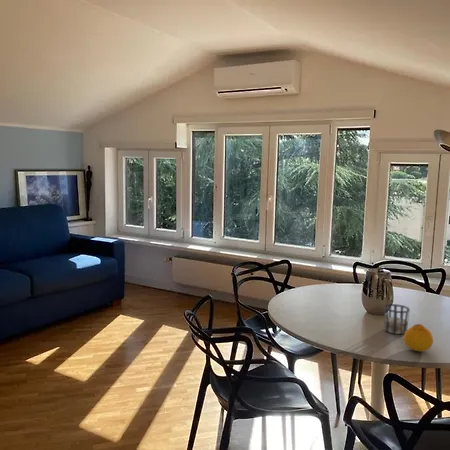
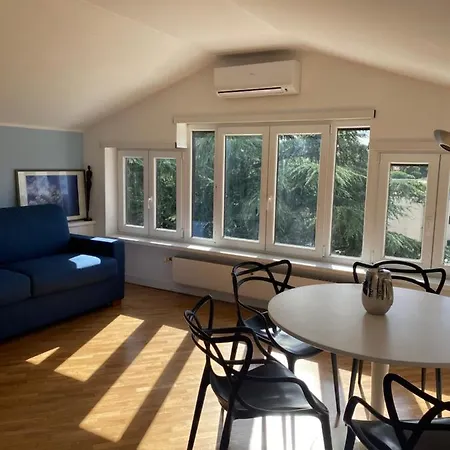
- cup (396, 319)
- fruit (418, 337)
